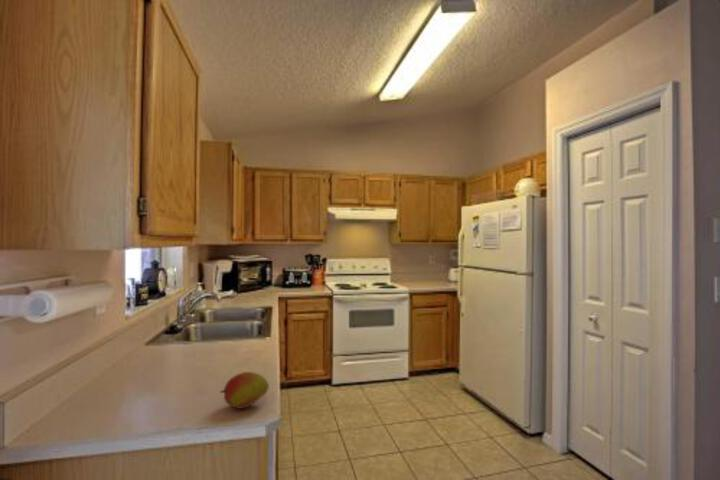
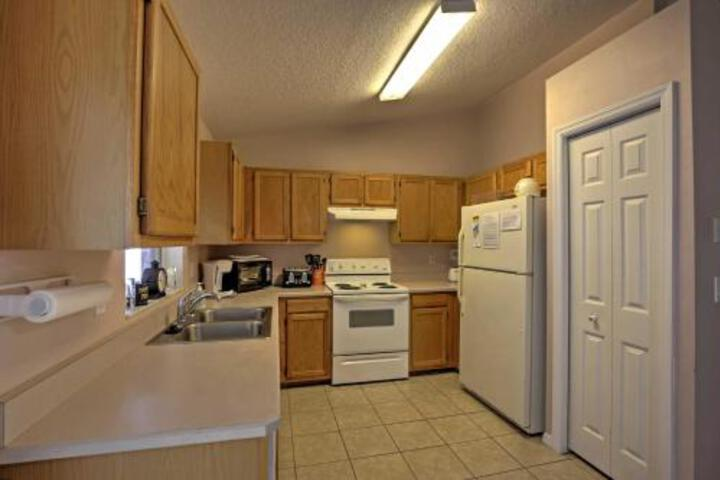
- fruit (244, 389)
